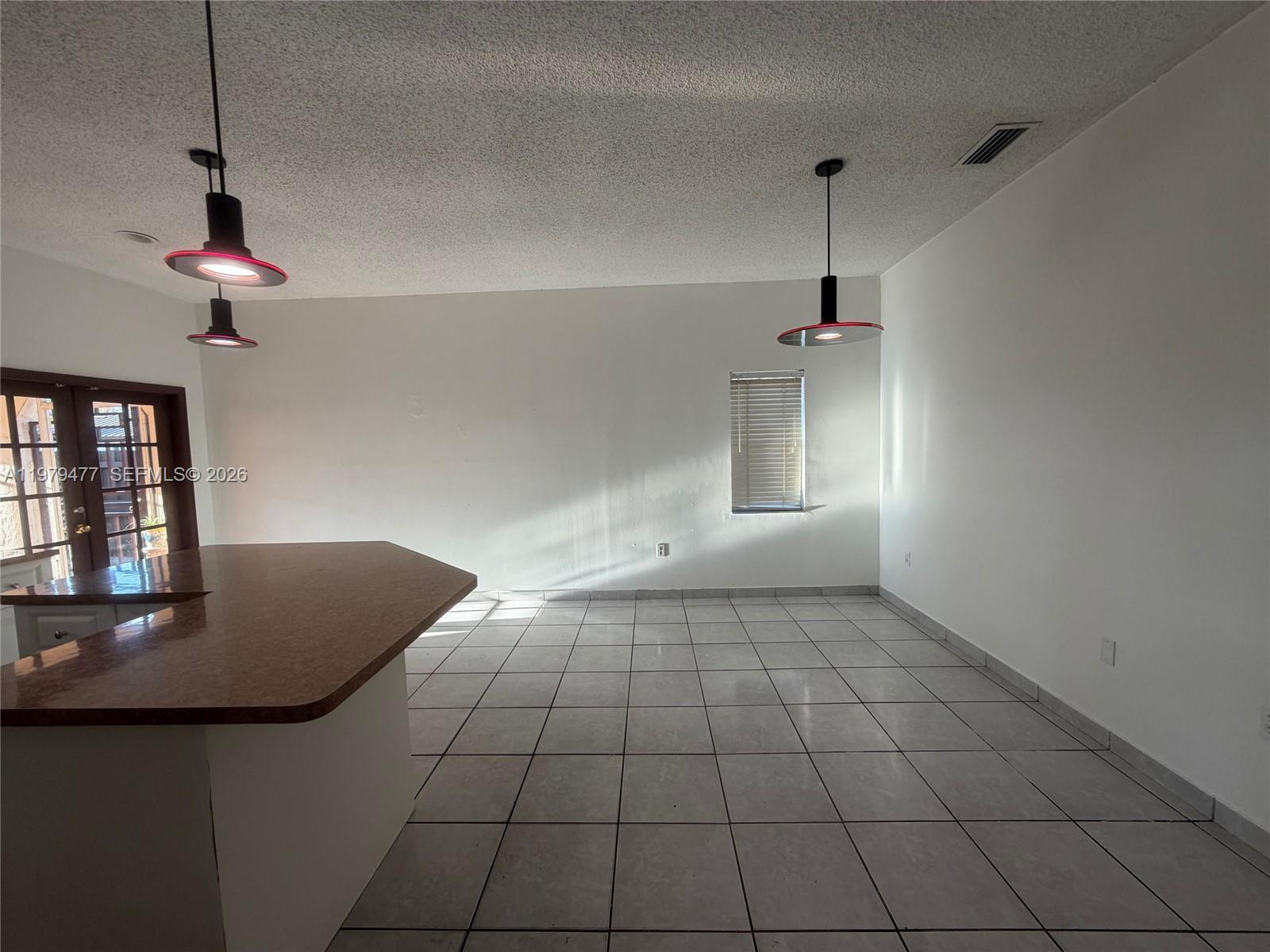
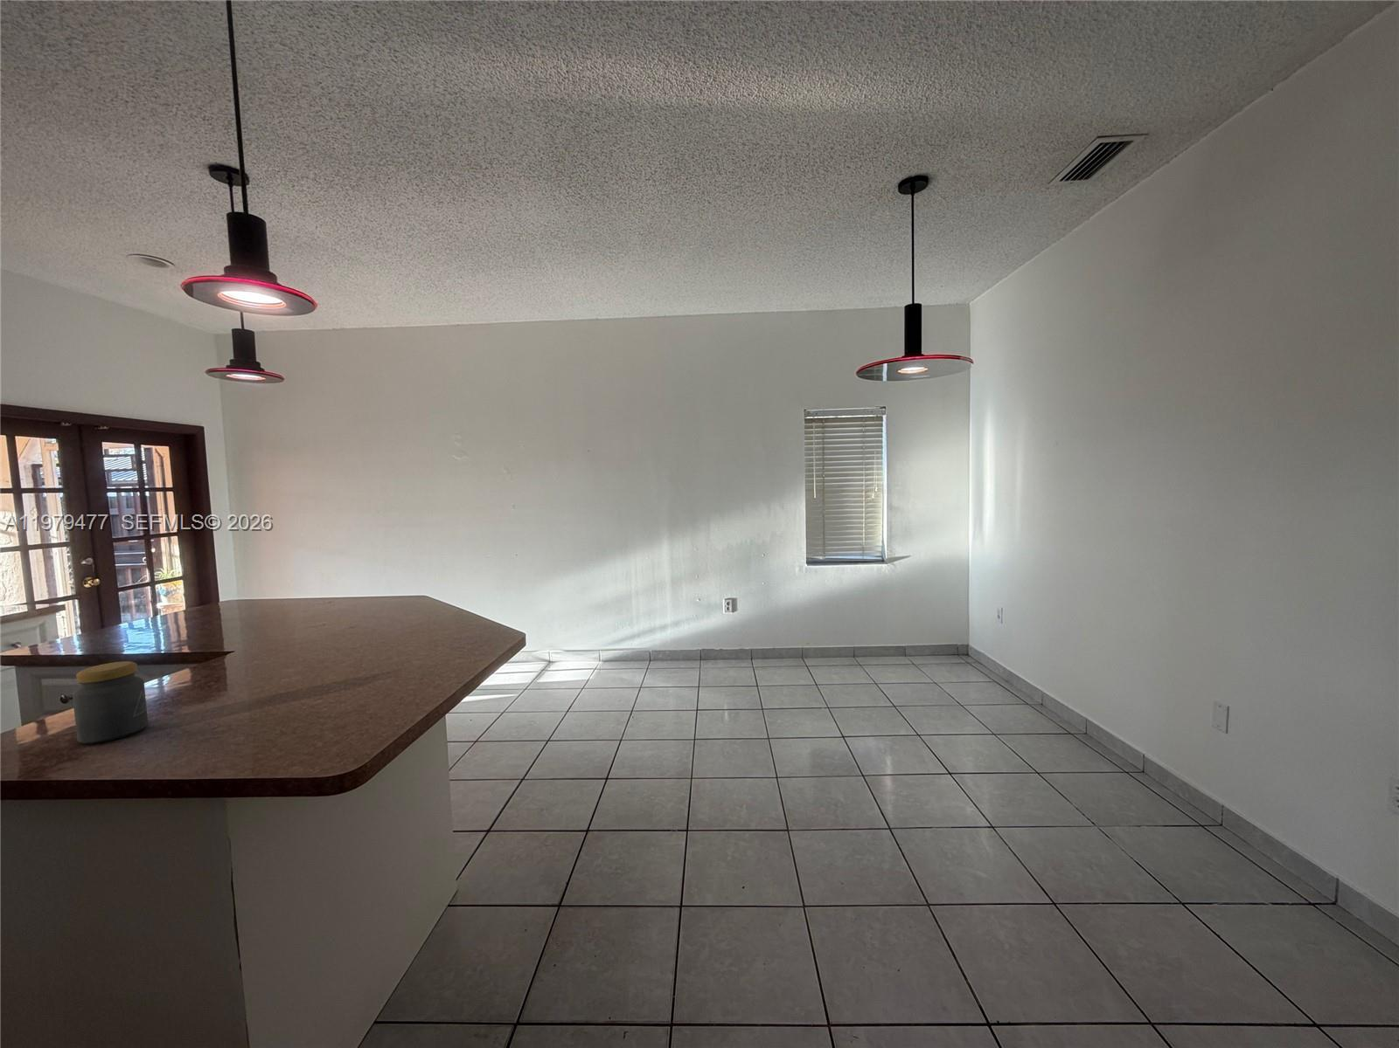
+ jar (110, 699)
